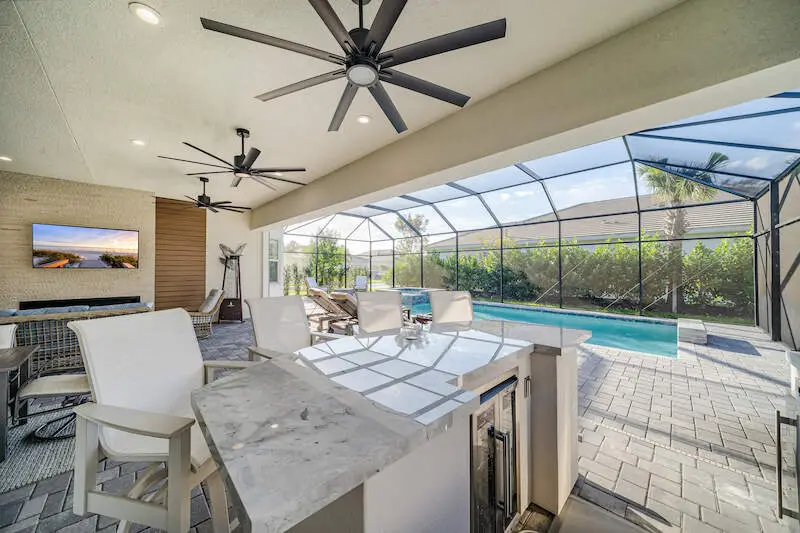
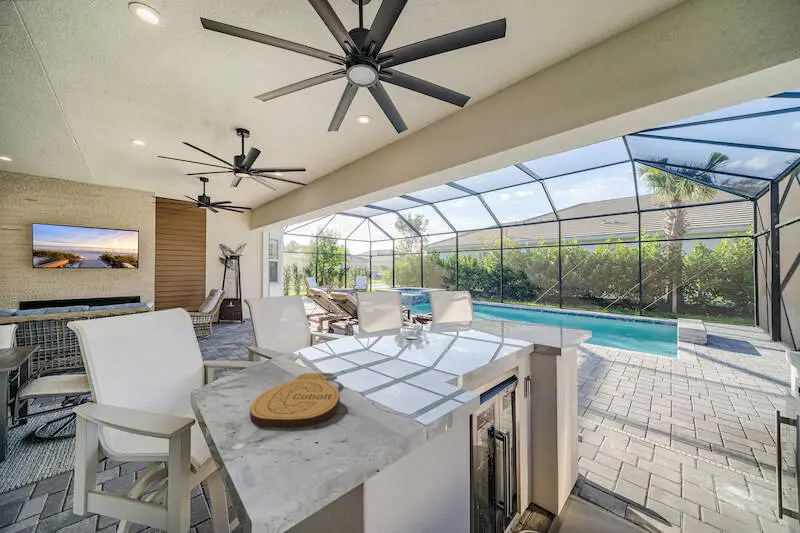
+ key chain (306, 388)
